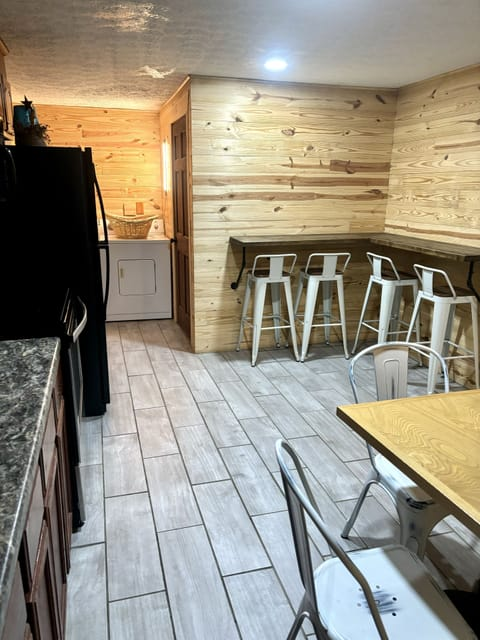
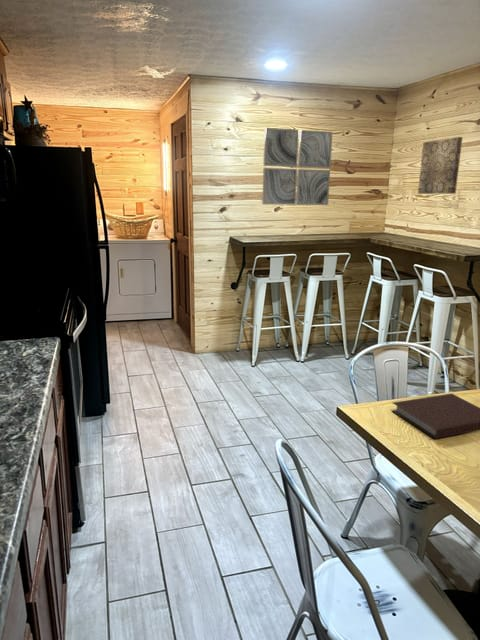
+ wall art (296, 169)
+ wall art (438, 167)
+ notebook (444, 414)
